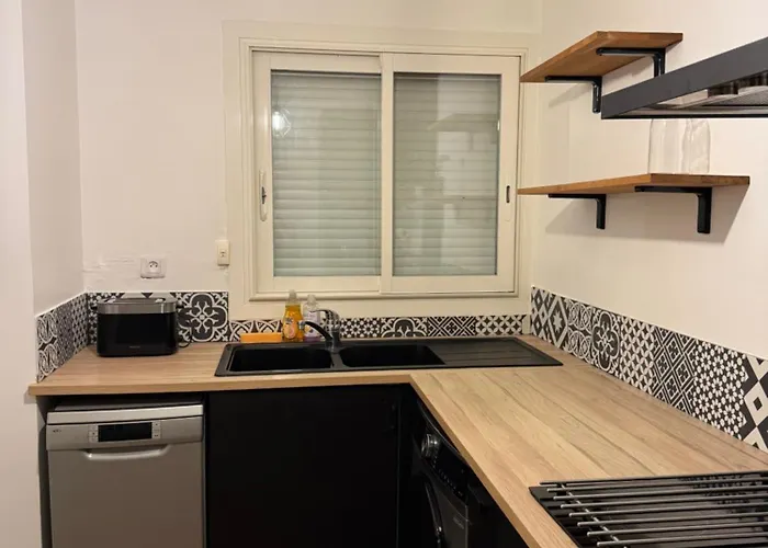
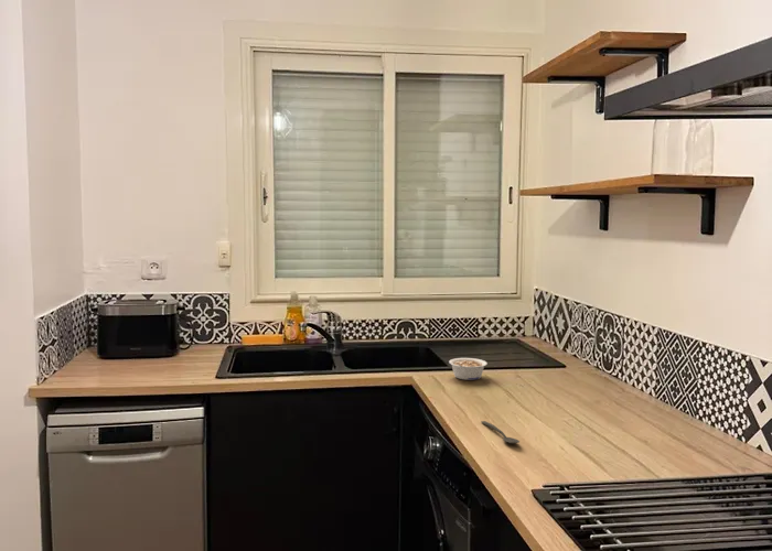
+ spoon (498, 431)
+ legume (468, 368)
